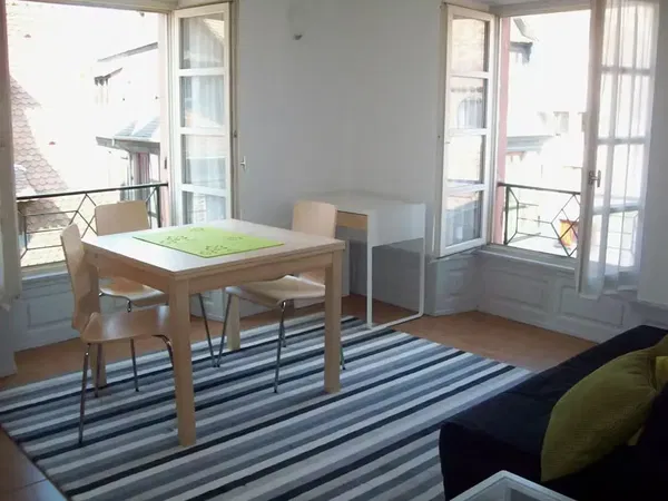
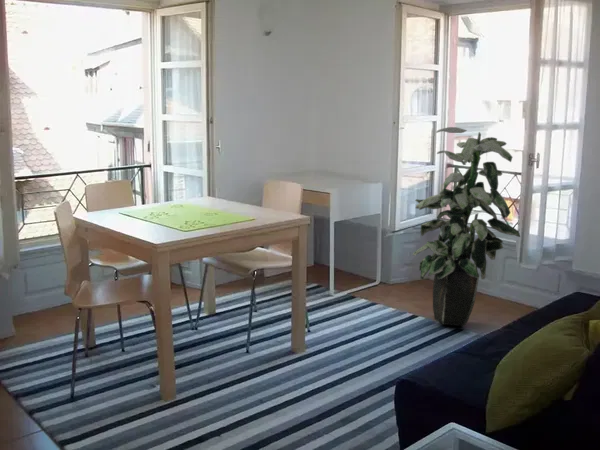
+ indoor plant (459, 226)
